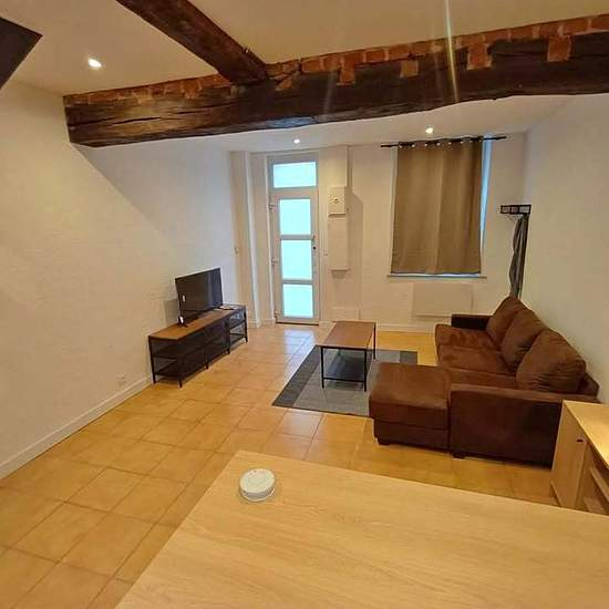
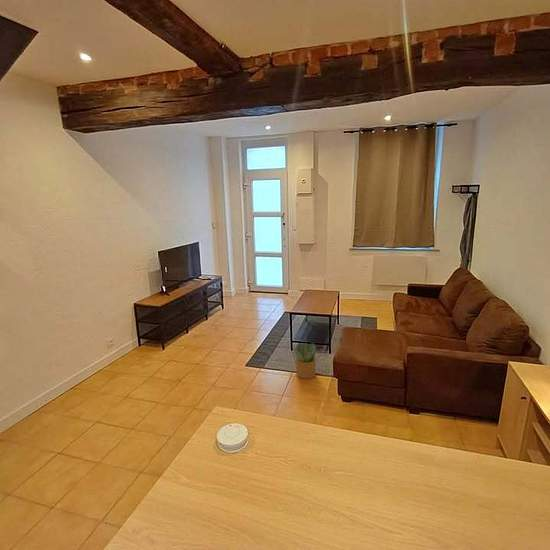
+ potted plant (304, 359)
